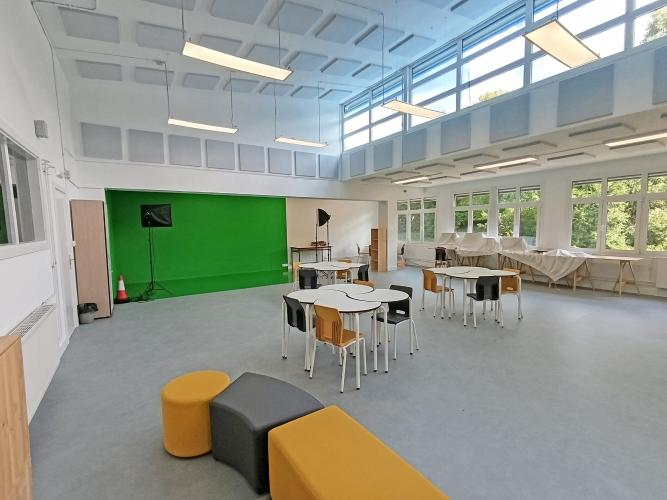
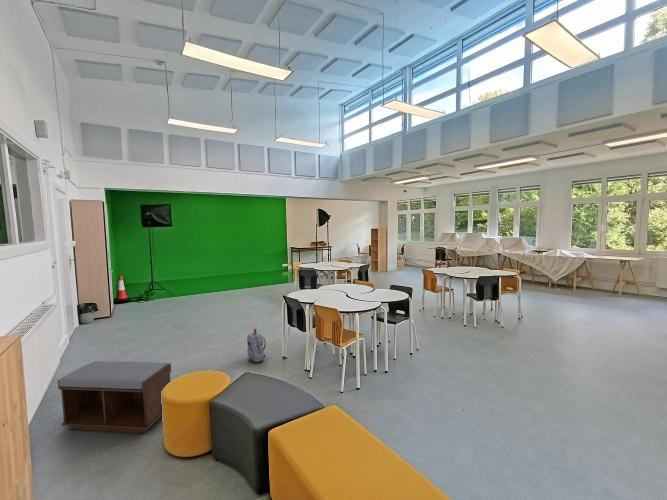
+ bench (118, 394)
+ backpack (256, 344)
